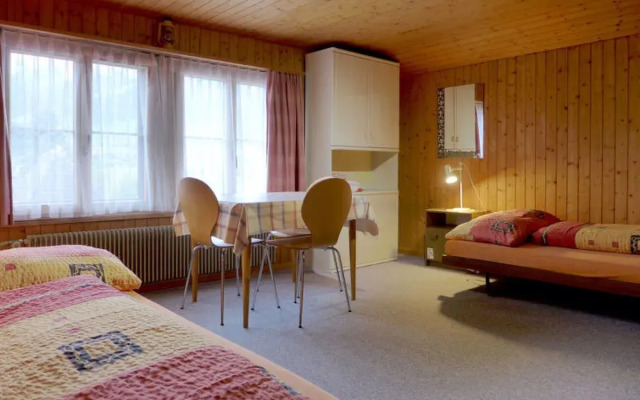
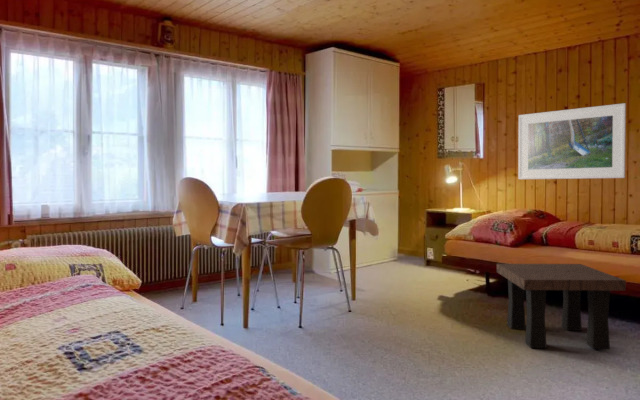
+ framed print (568, 144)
+ side table (563, 303)
